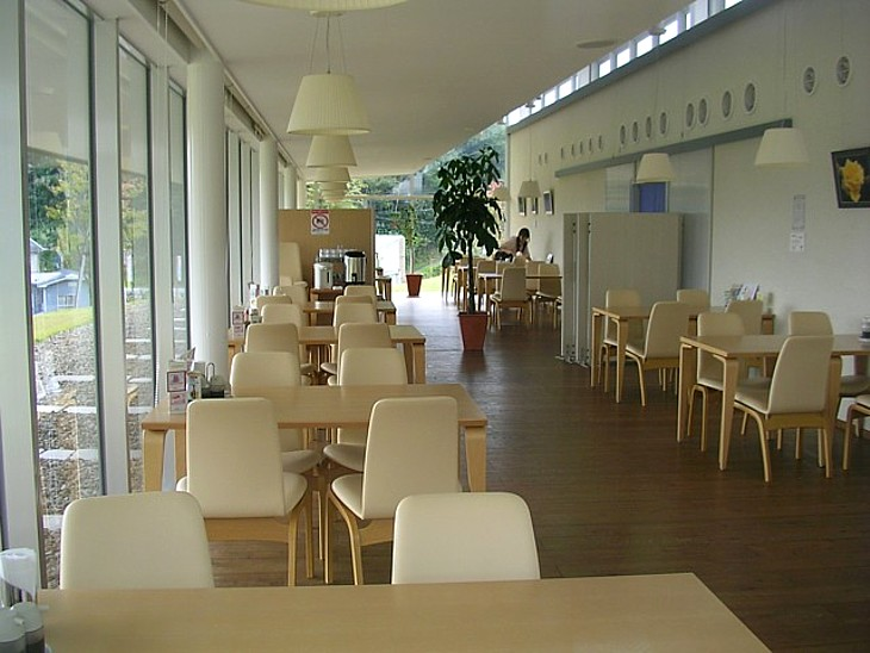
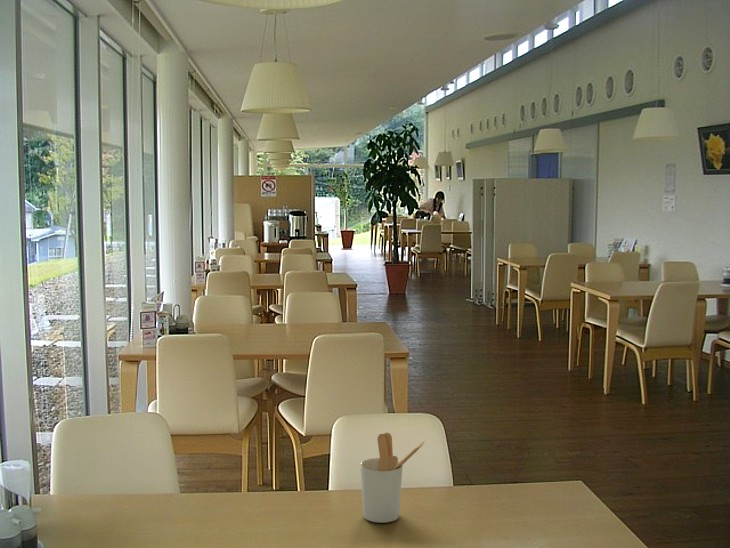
+ utensil holder (392, 478)
